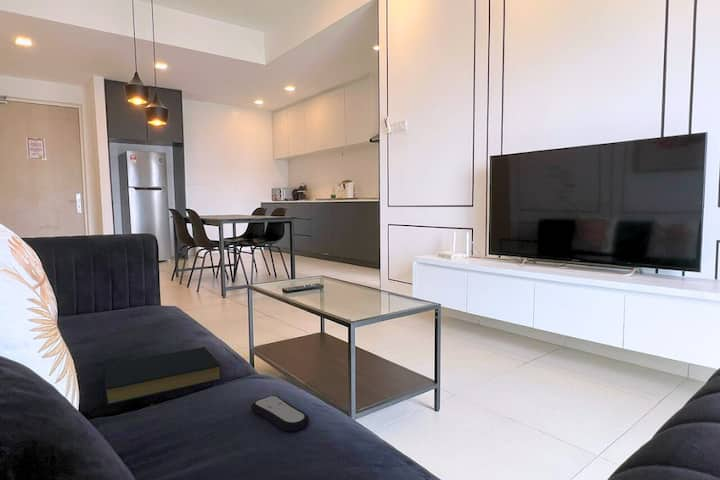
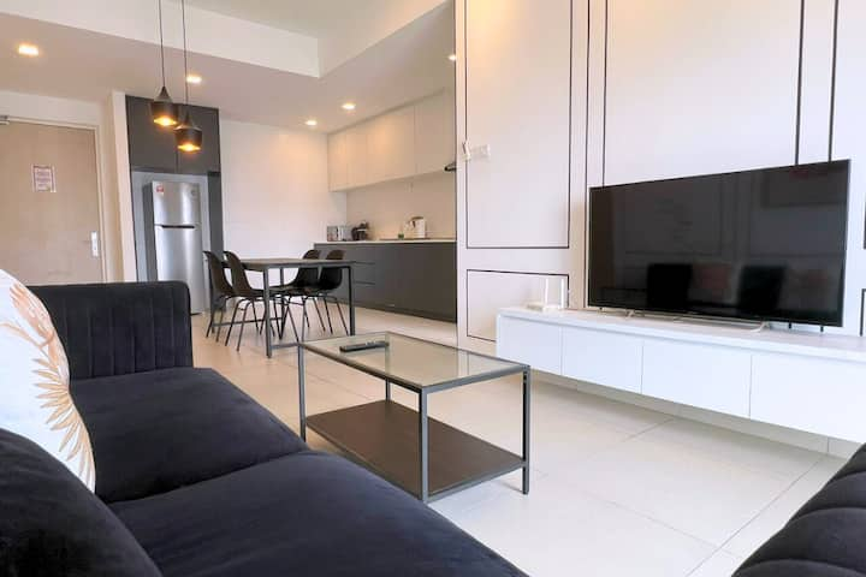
- remote control (280, 412)
- hardback book (162, 372)
